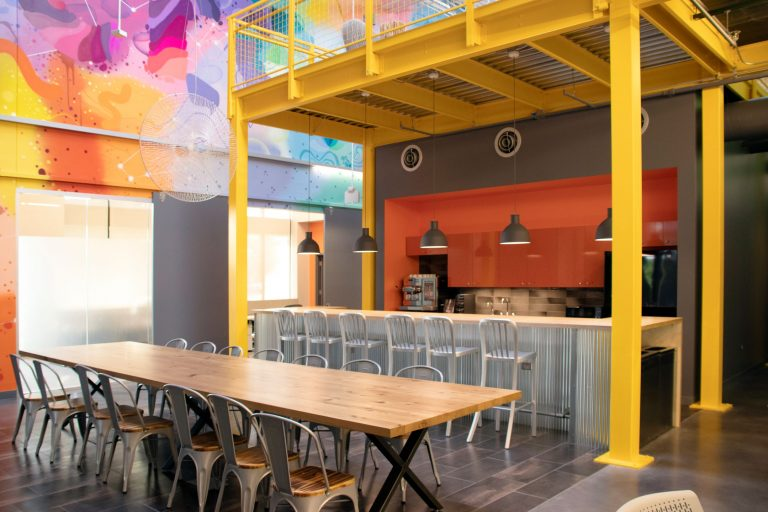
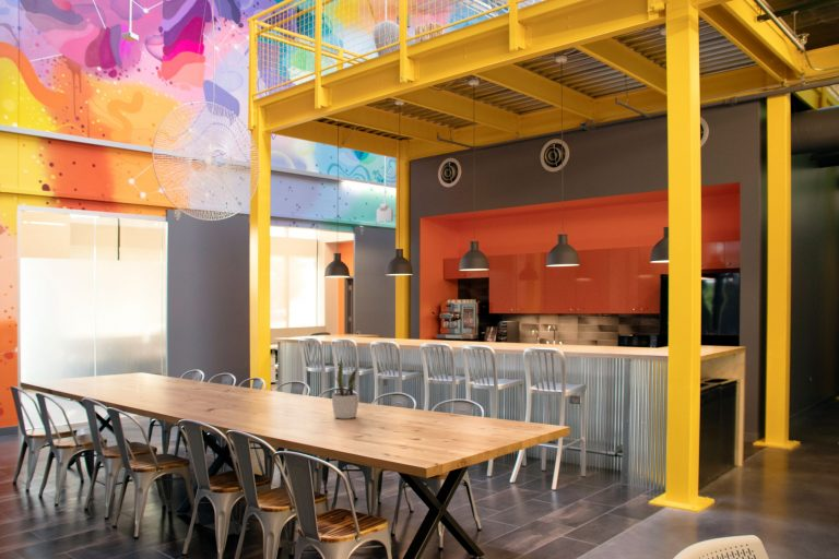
+ potted plant (343, 385)
